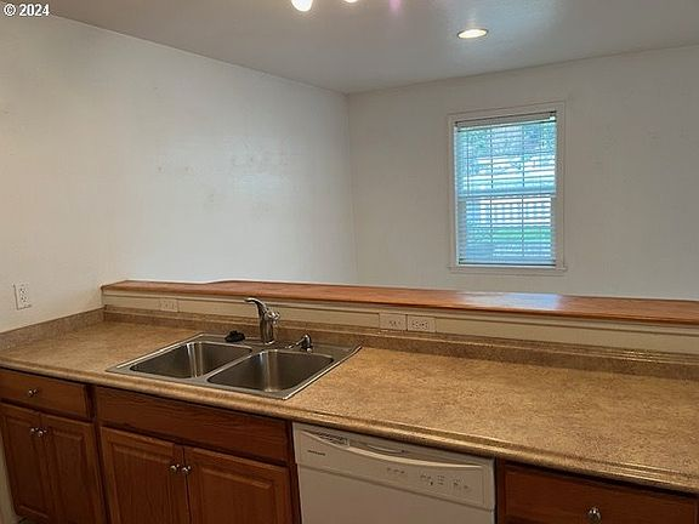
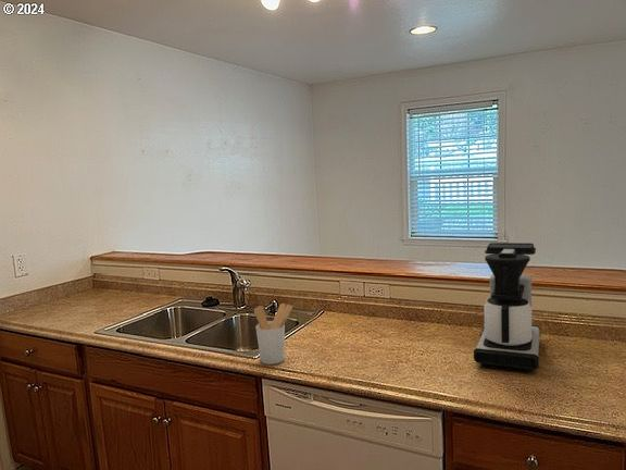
+ utensil holder (275, 332)
+ coffee maker (509, 300)
